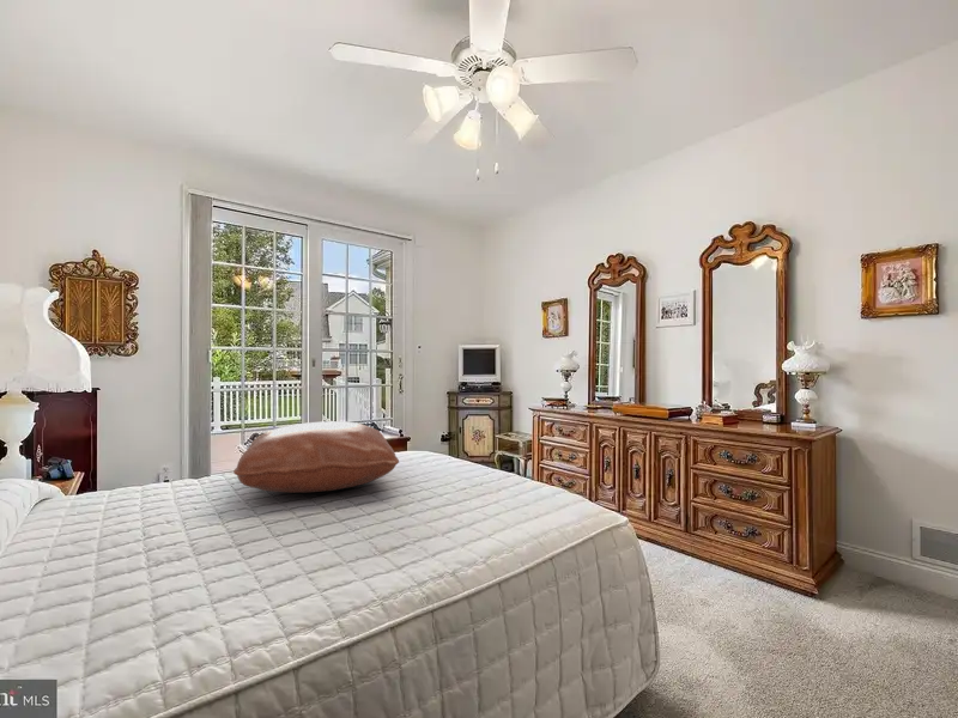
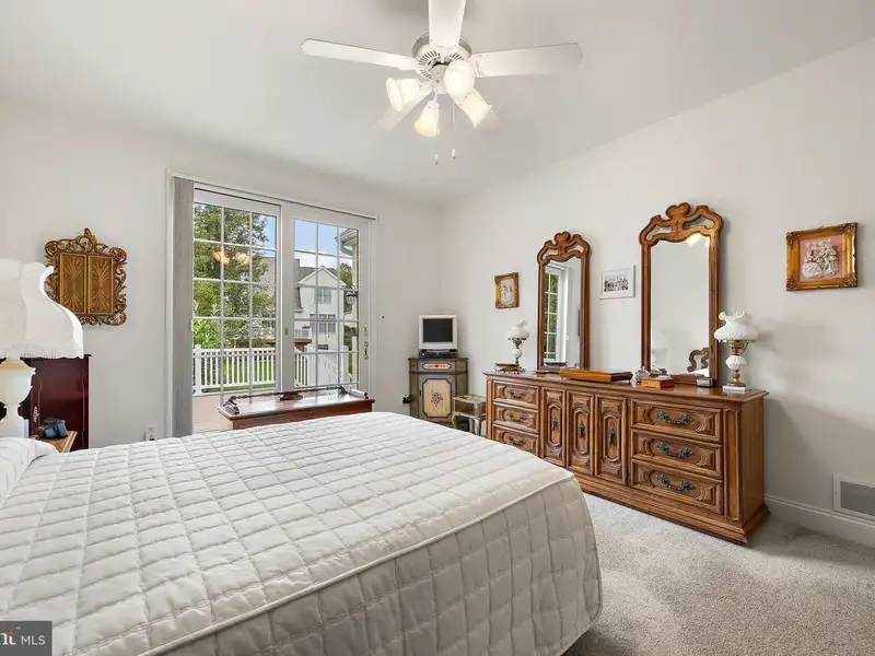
- pillow (320, 455)
